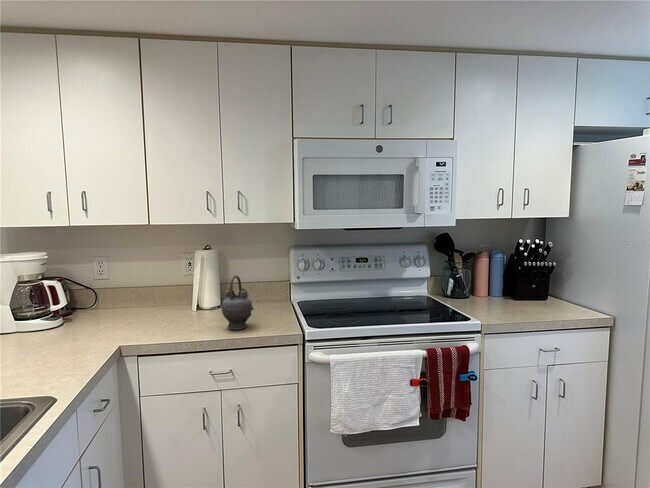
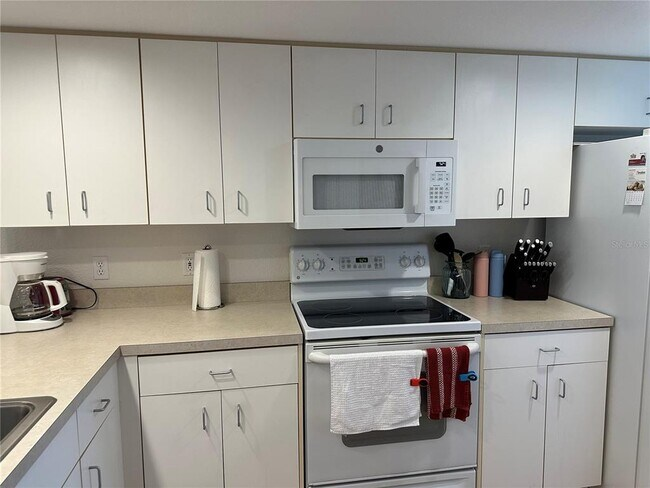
- teapot (238, 301)
